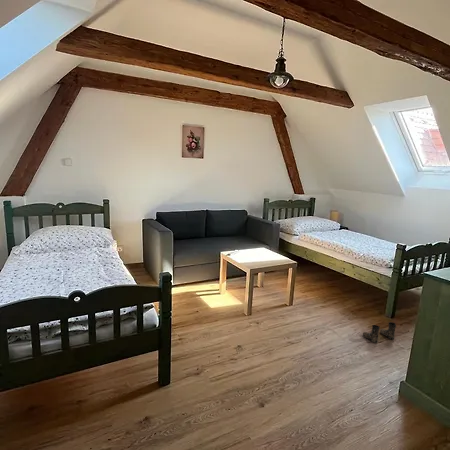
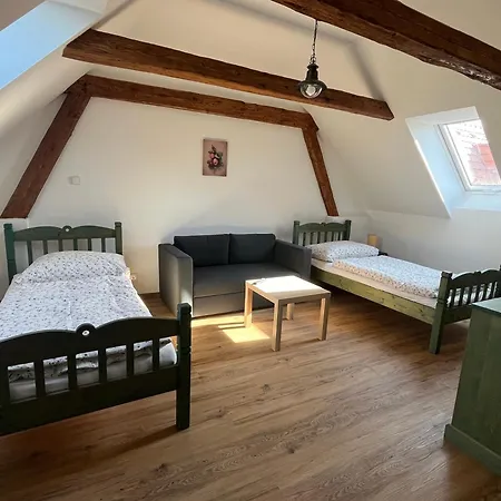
- boots (380, 330)
